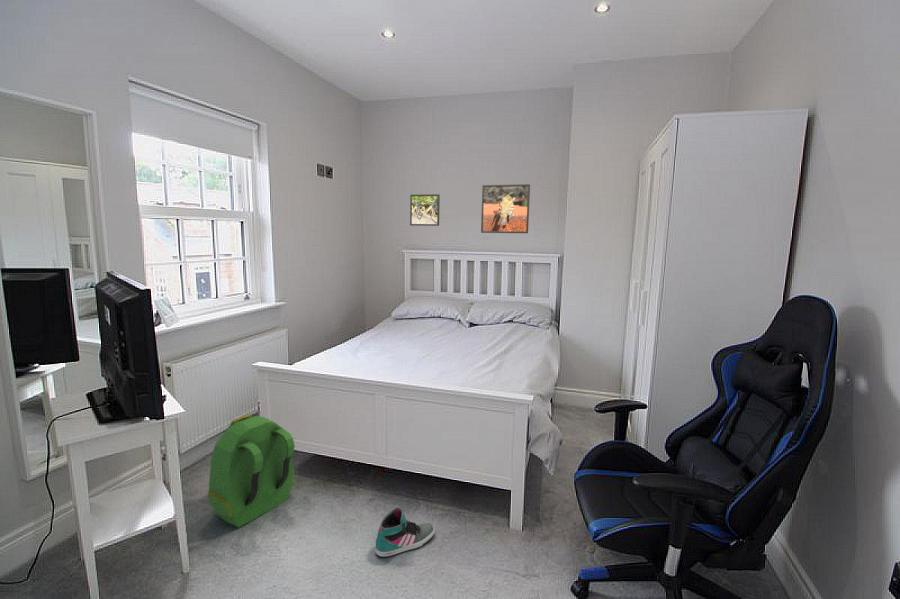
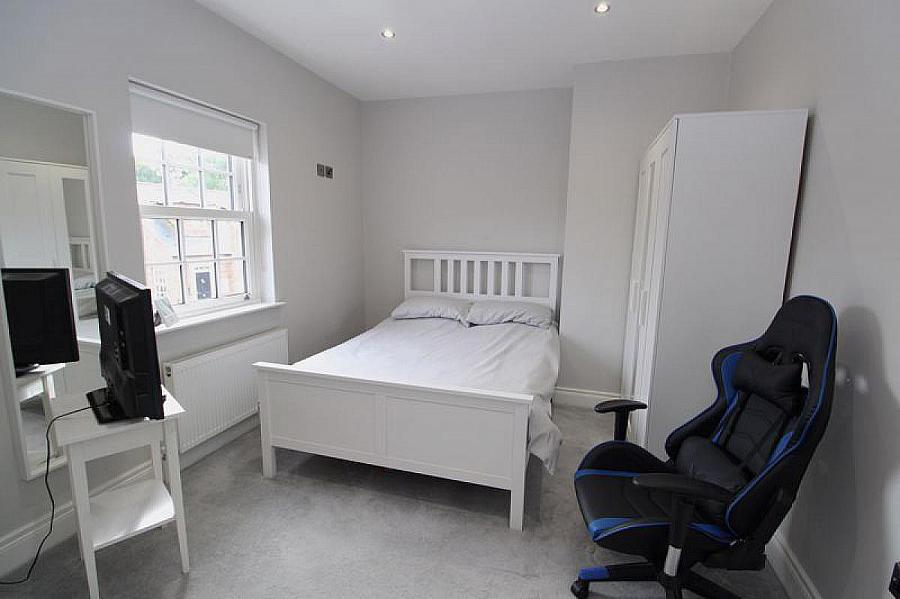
- backpack (255, 464)
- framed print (424, 210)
- sneaker (405, 525)
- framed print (505, 209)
